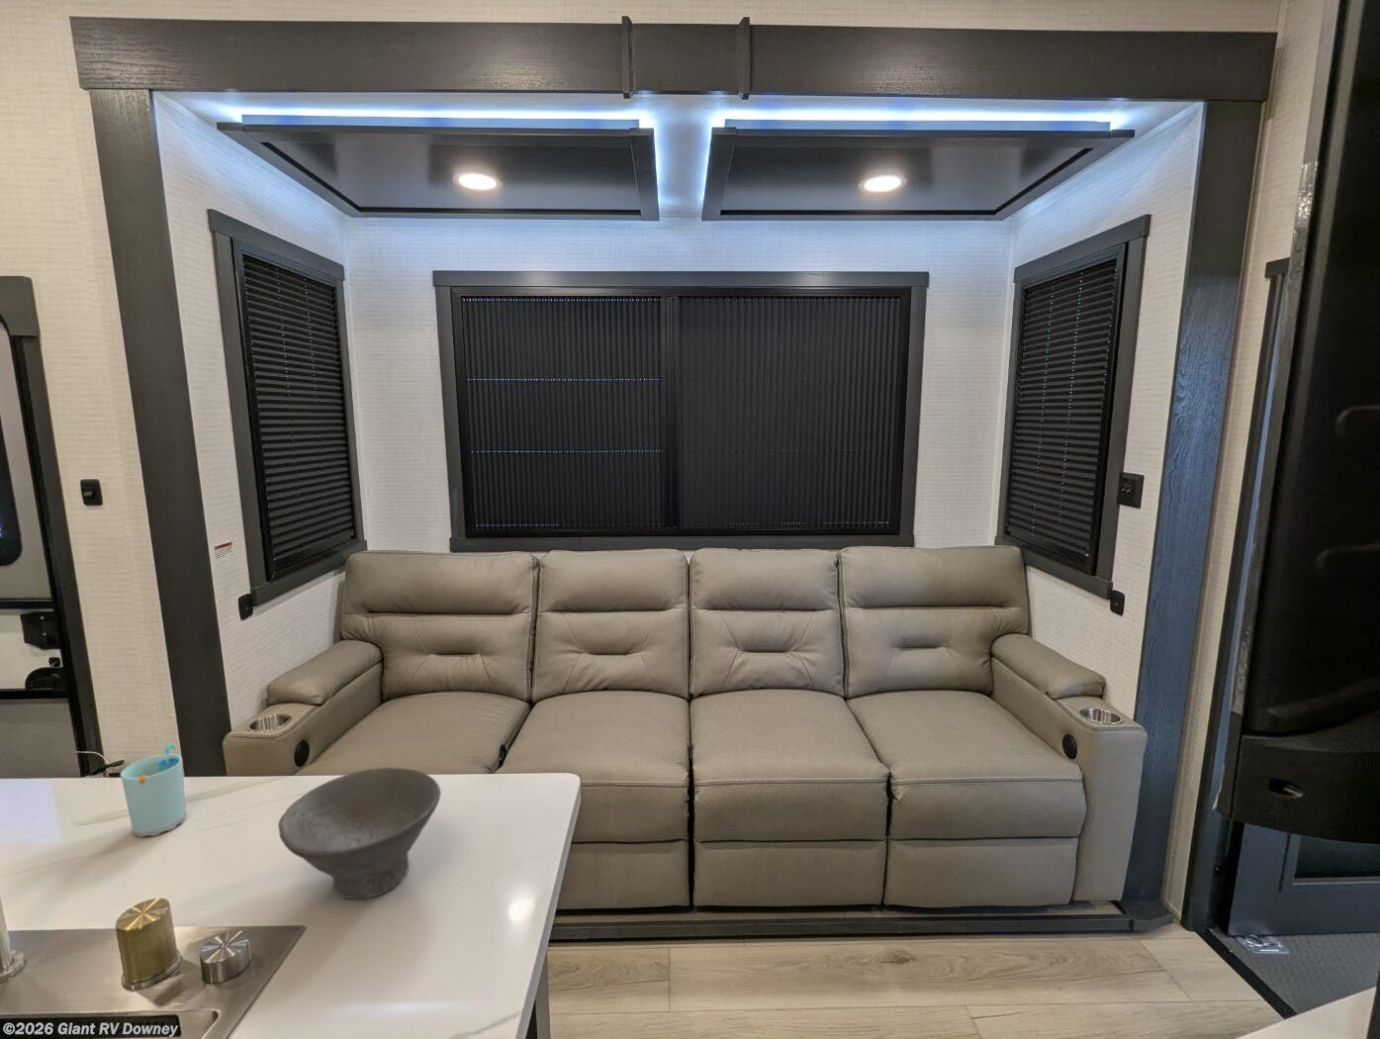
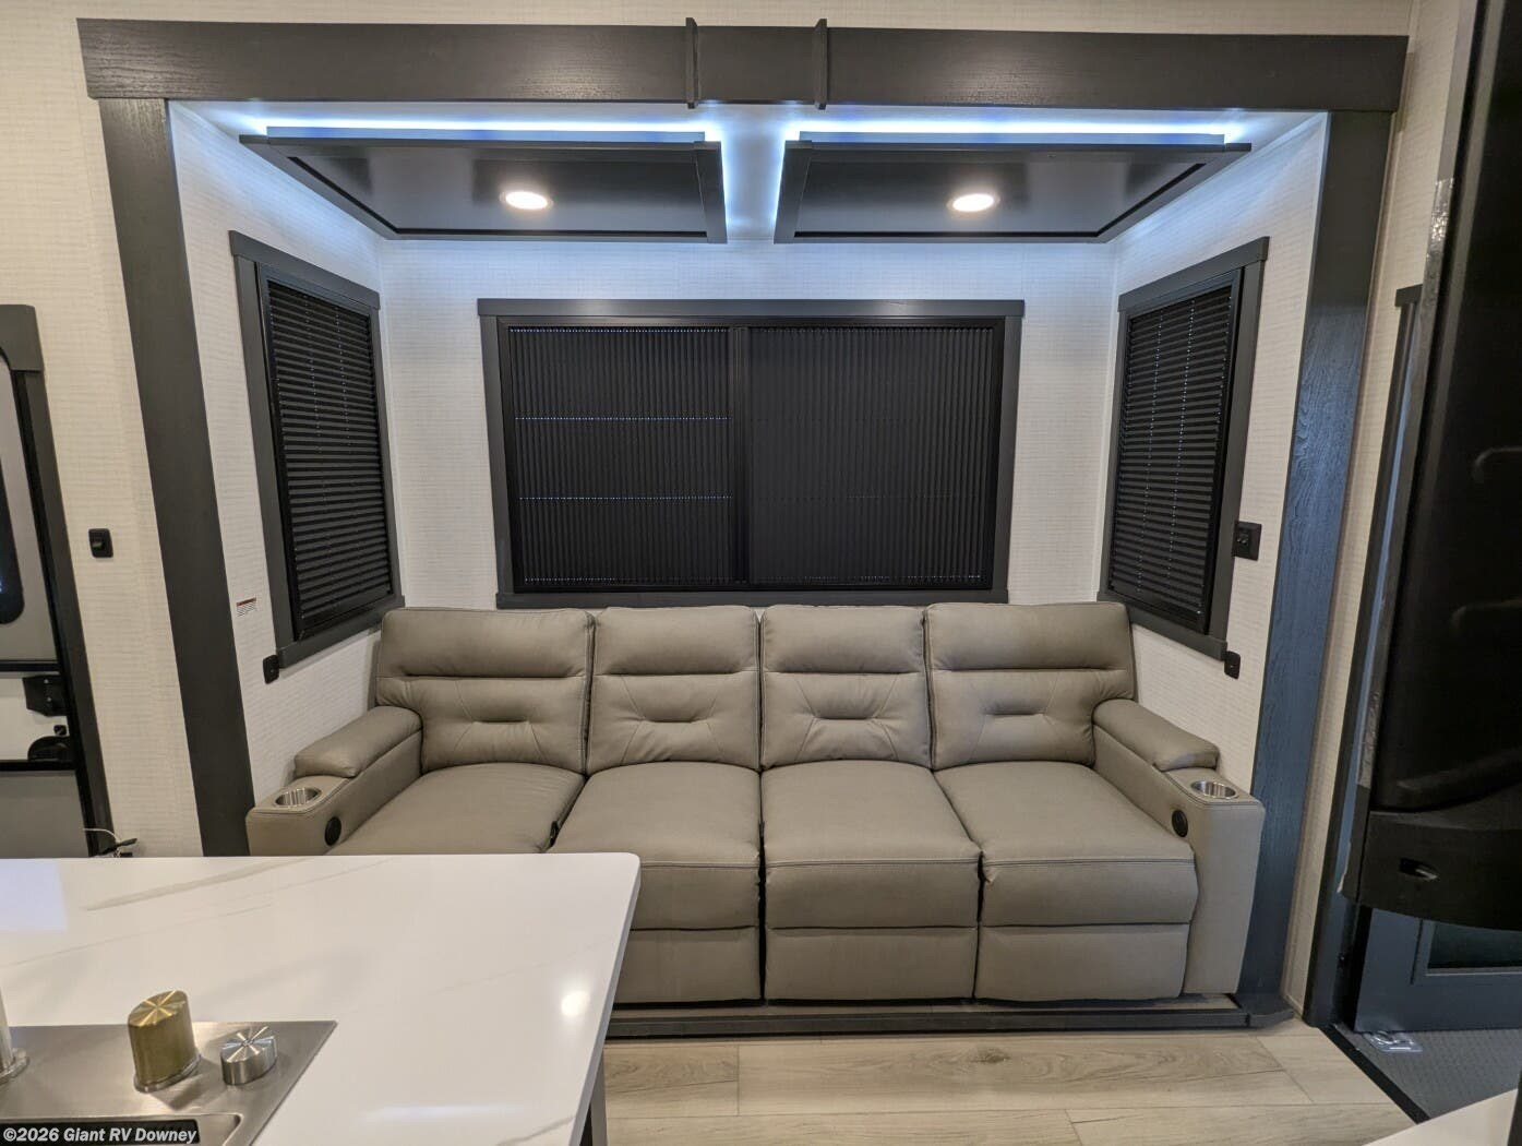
- cup (154, 789)
- bowl (365, 841)
